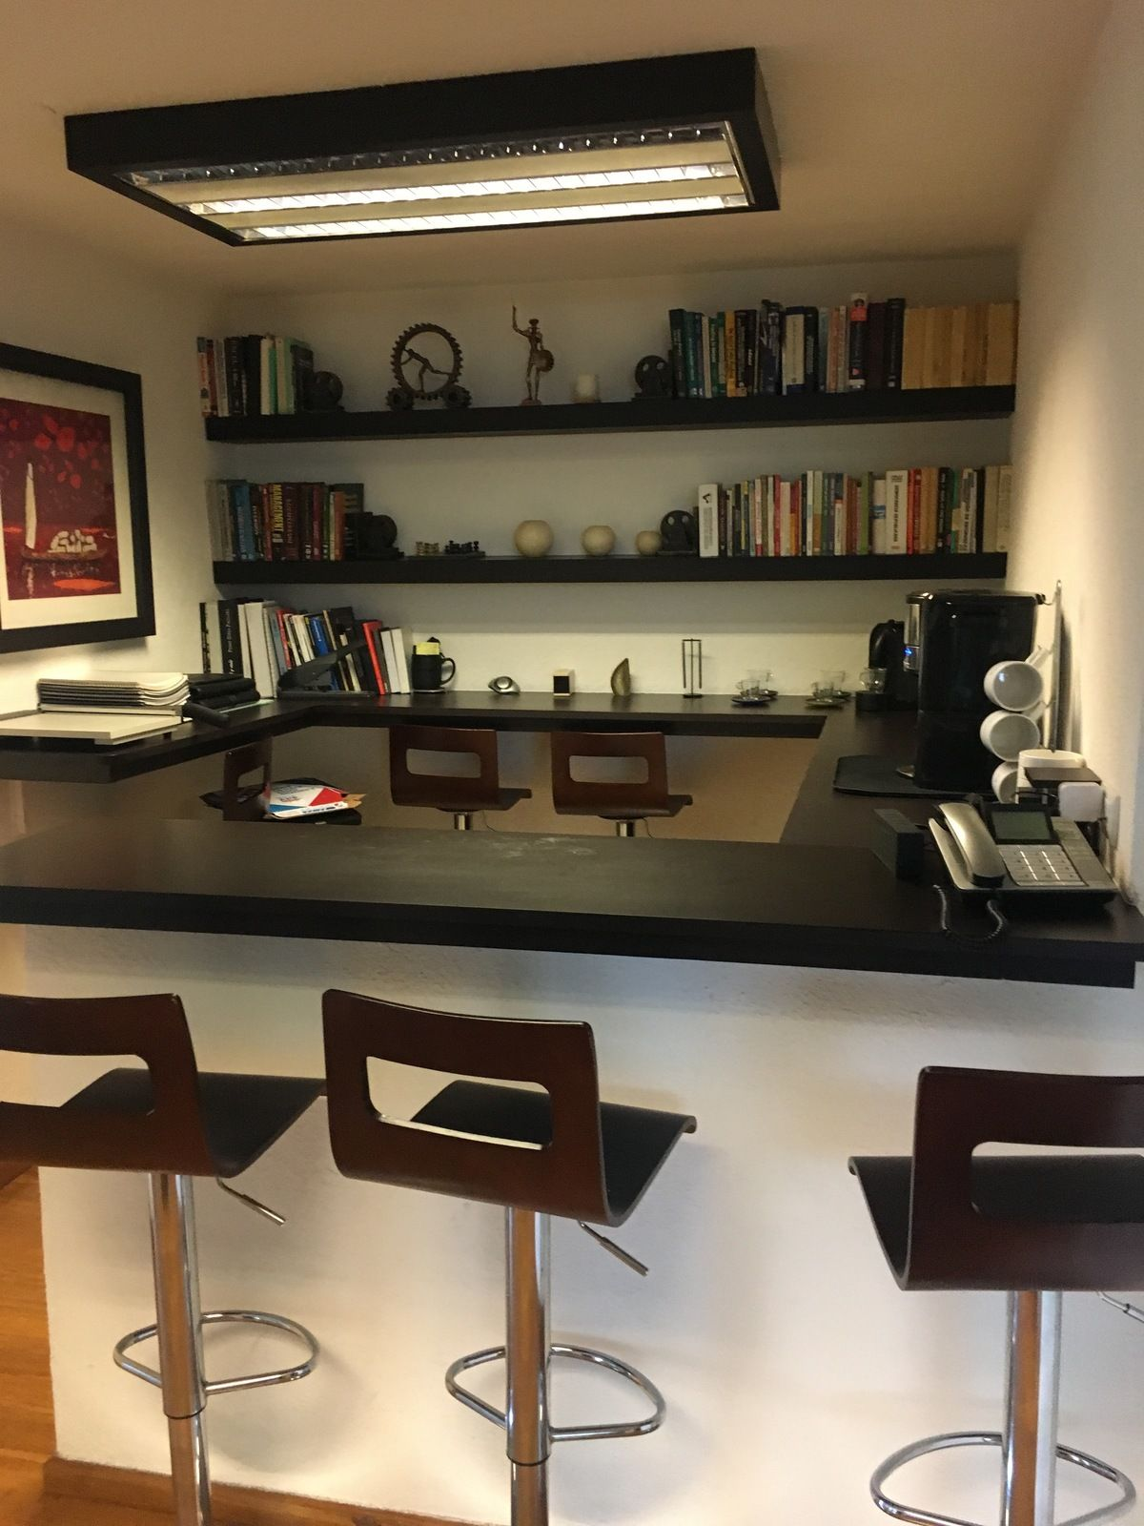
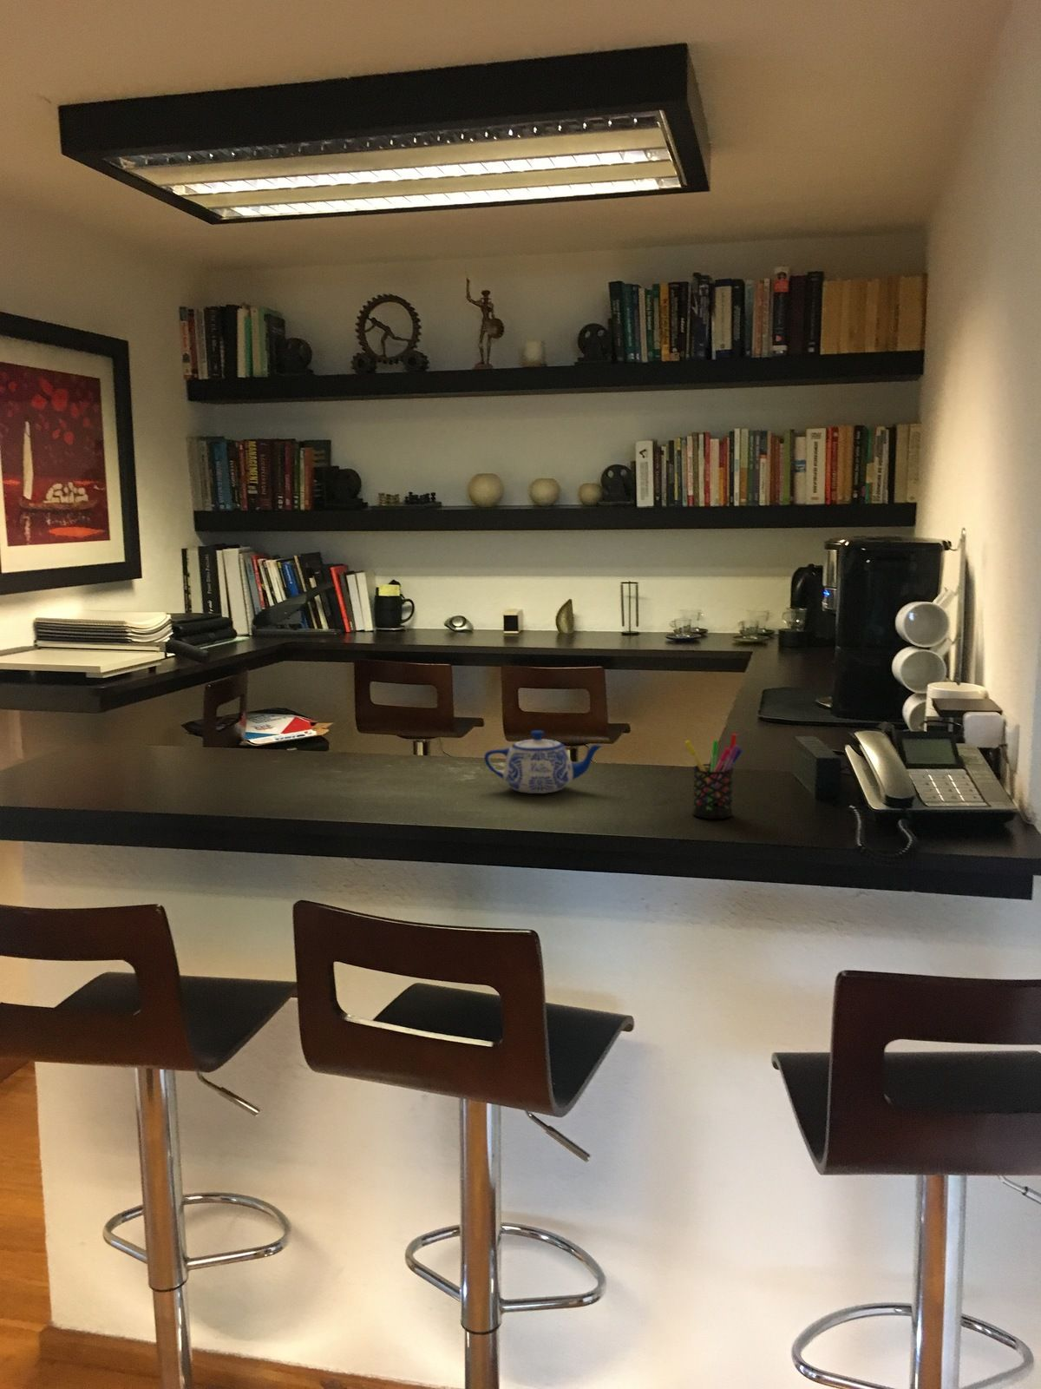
+ teapot (543, 760)
+ pen holder (715, 772)
